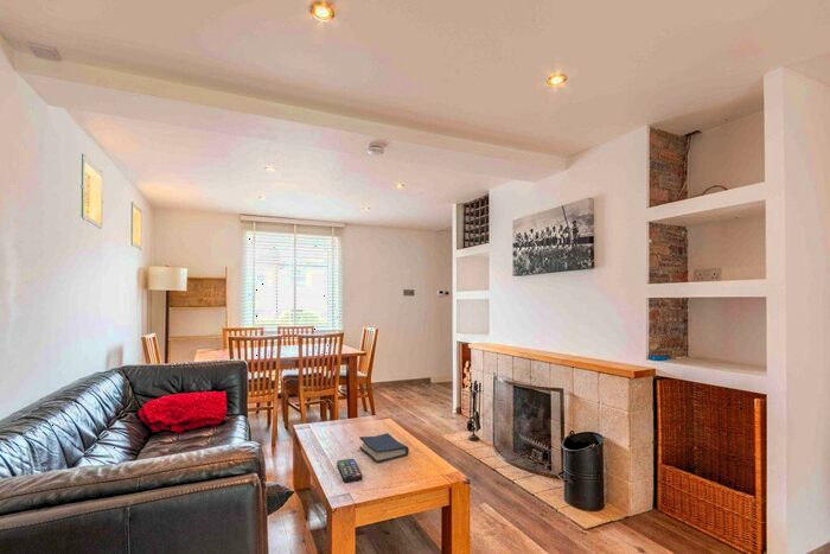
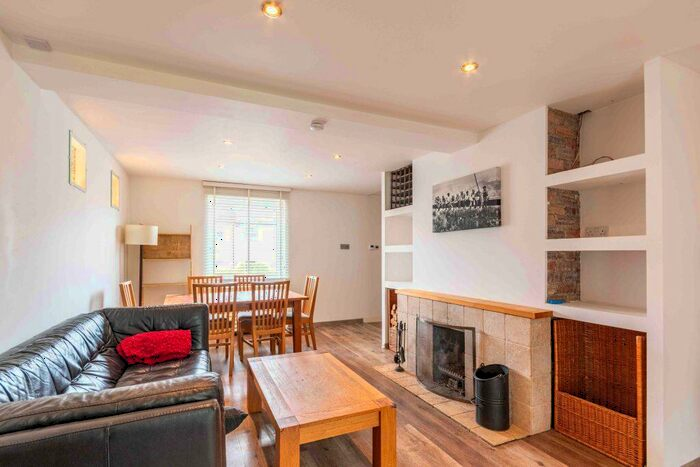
- remote control (349, 469)
- hardback book (383, 446)
